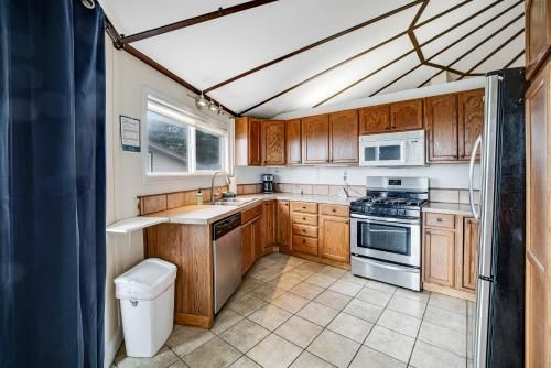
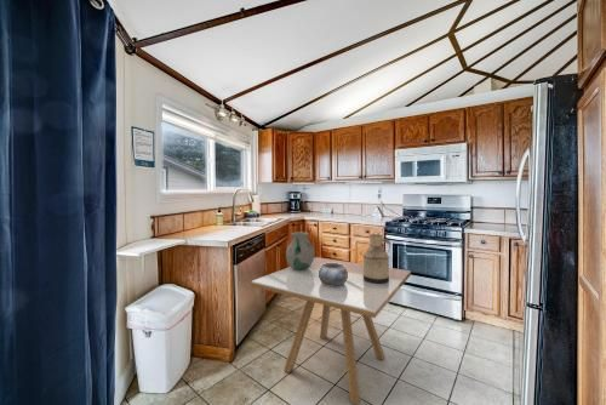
+ dining table (342, 319)
+ milk can (376, 255)
+ vase (299, 250)
+ decorative bowl (332, 274)
